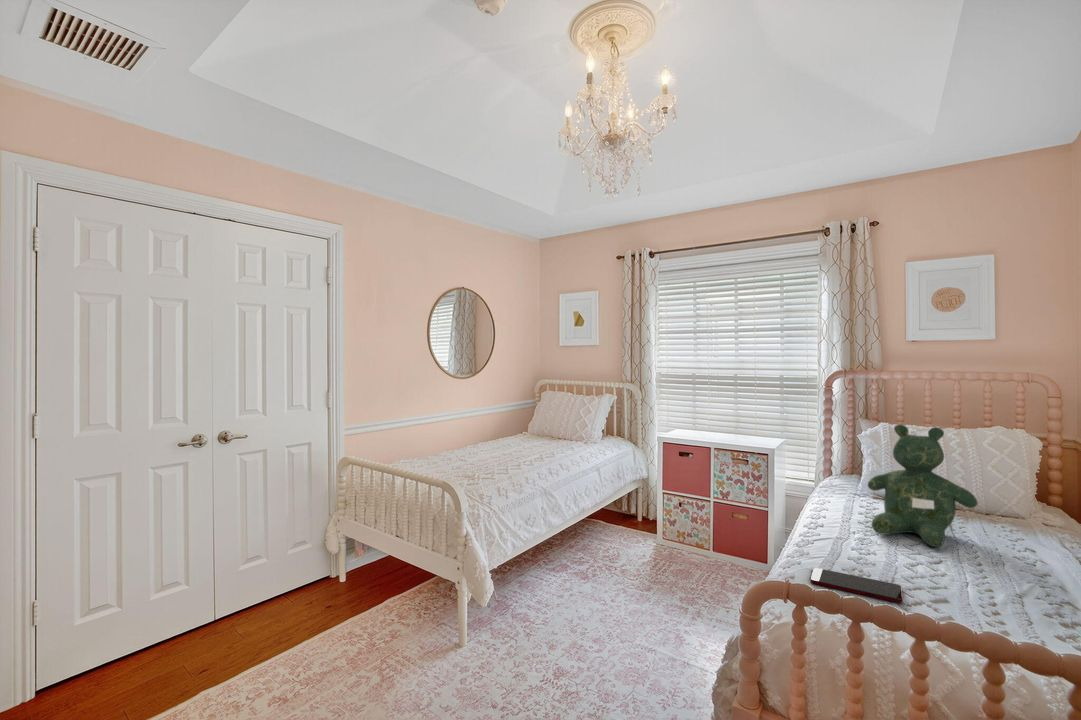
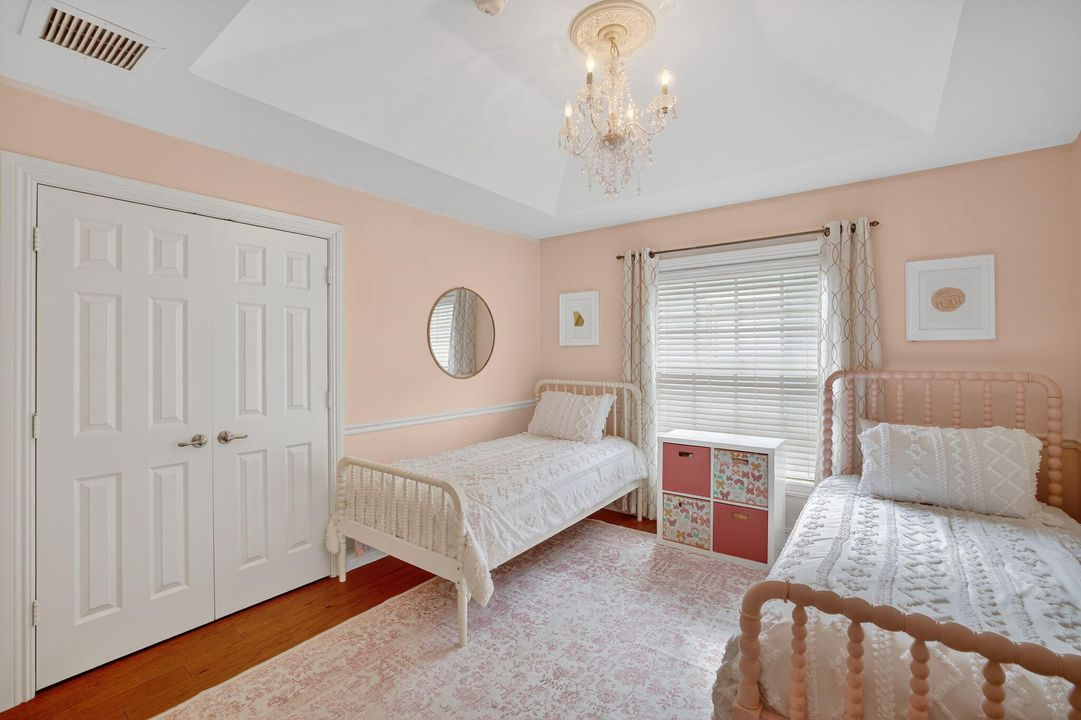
- smartphone (854, 583)
- teddy bear (914, 480)
